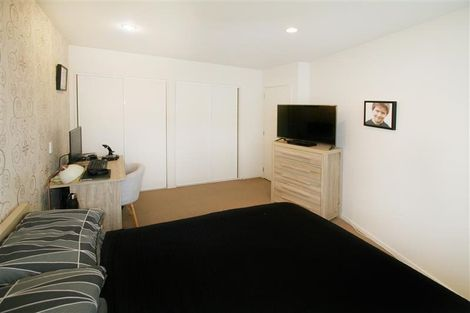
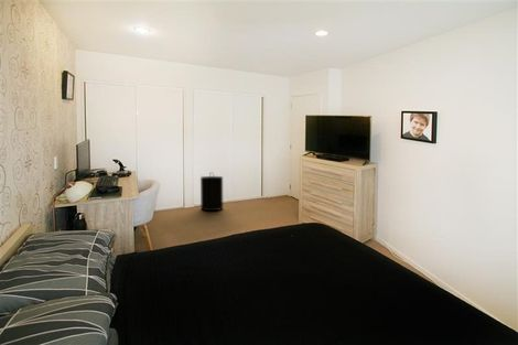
+ laundry hamper (212, 190)
